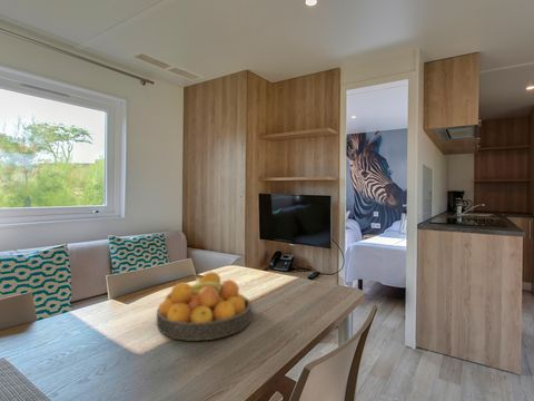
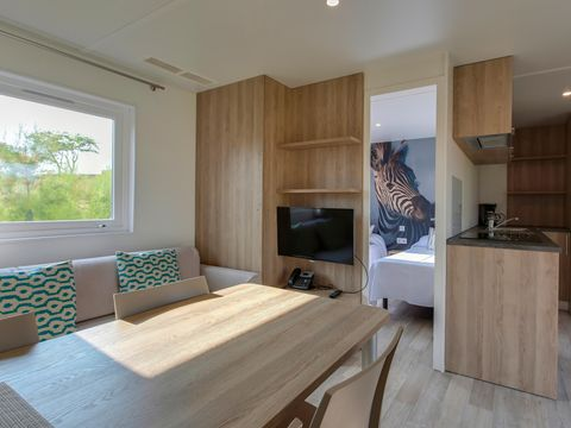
- fruit bowl (205, 299)
